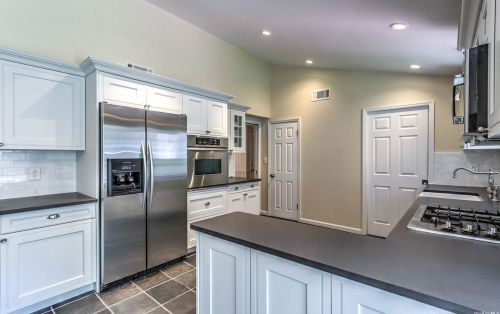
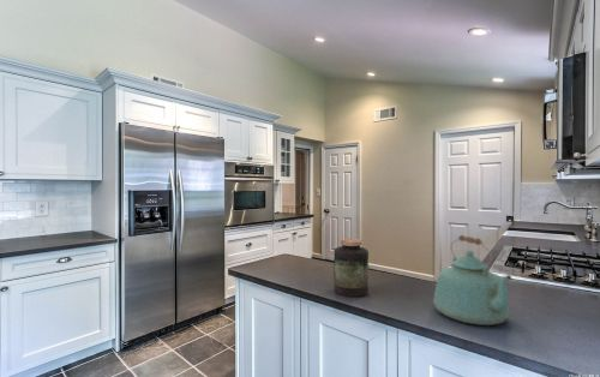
+ kettle (474, 276)
+ jar (350, 265)
